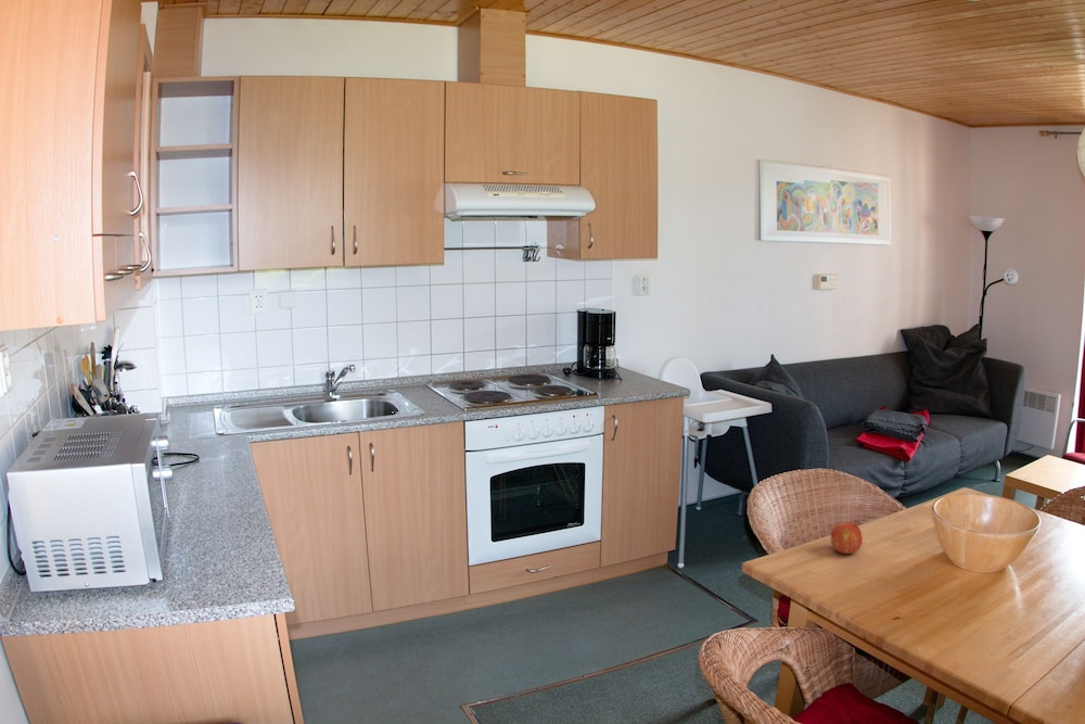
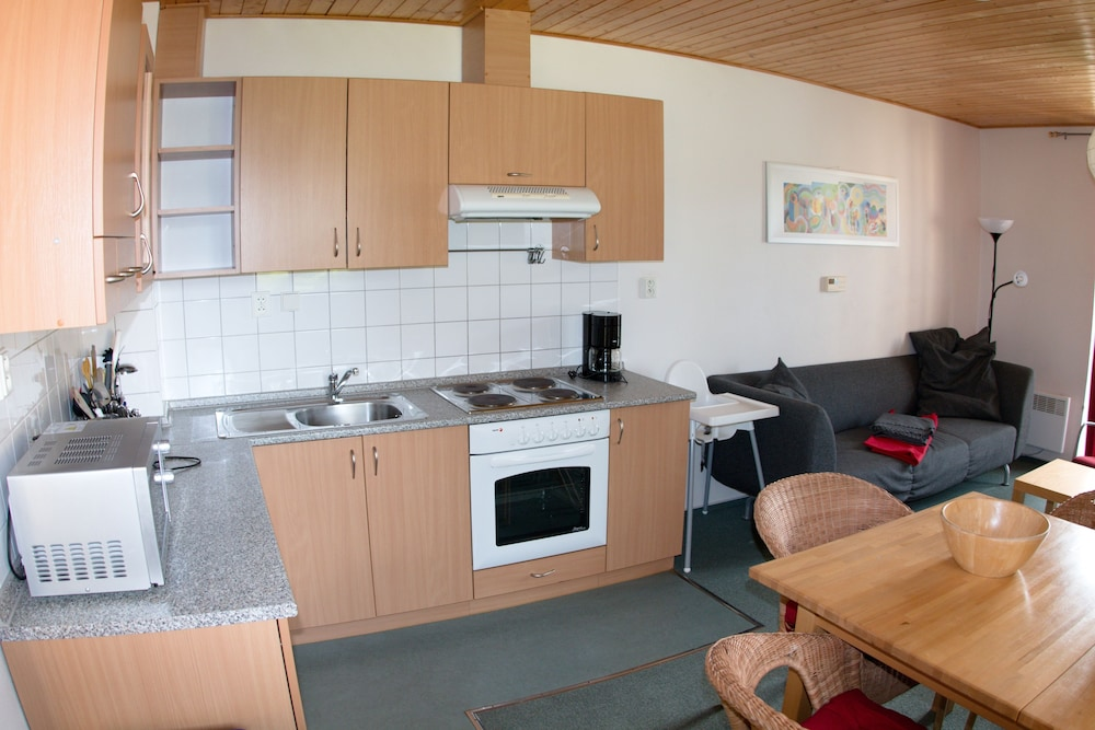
- fruit (845, 536)
